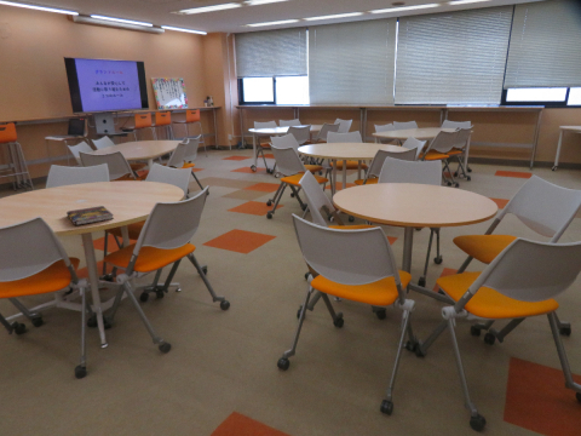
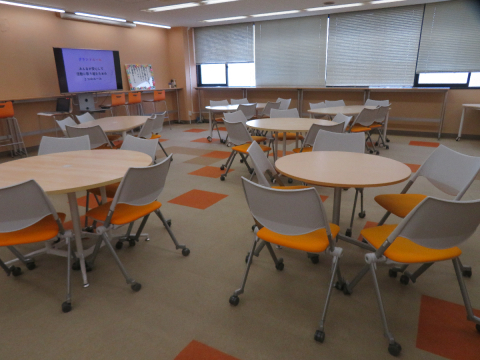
- book (90, 214)
